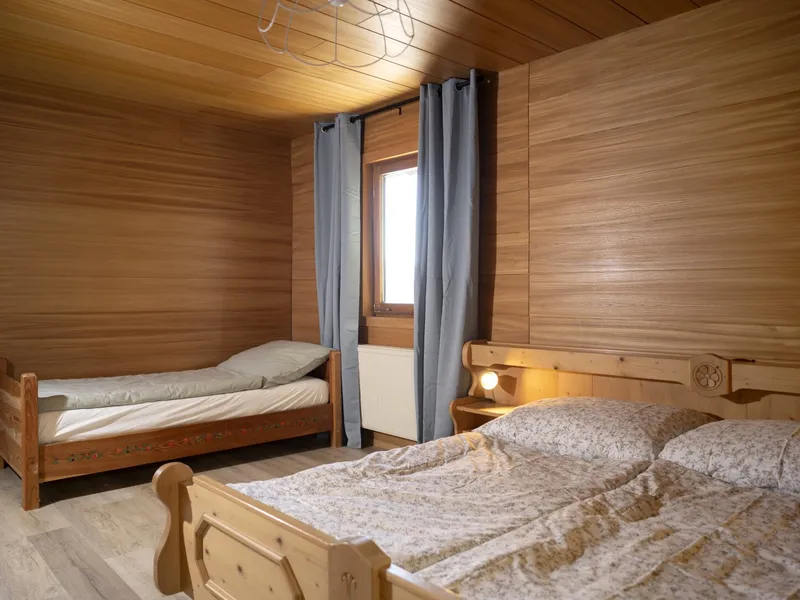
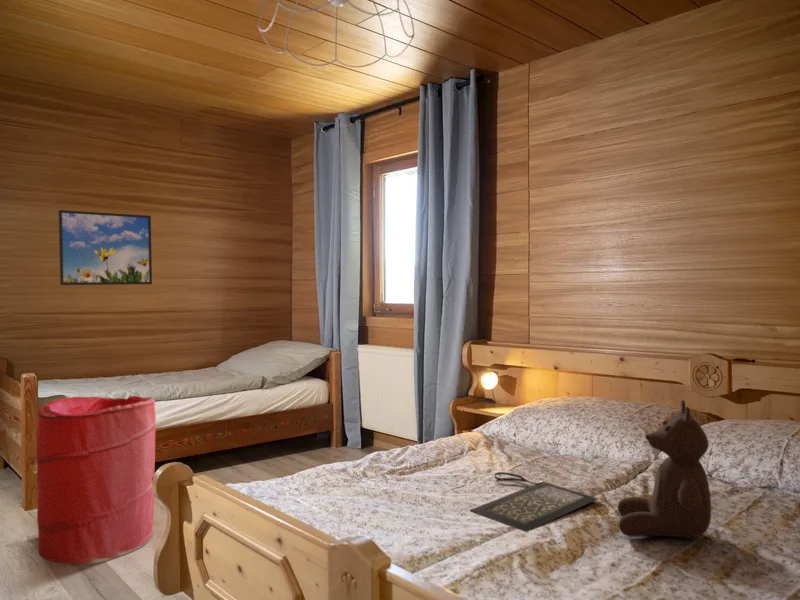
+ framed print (107, 248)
+ teddy bear (663, 466)
+ clutch bag (536, 501)
+ laundry hamper (98, 469)
